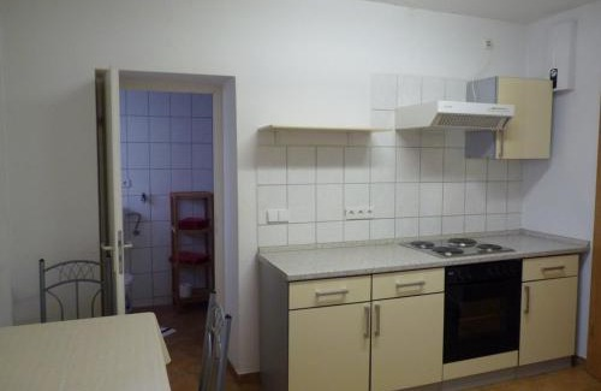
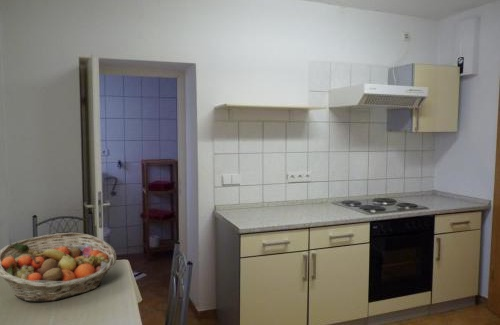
+ fruit basket (59, 264)
